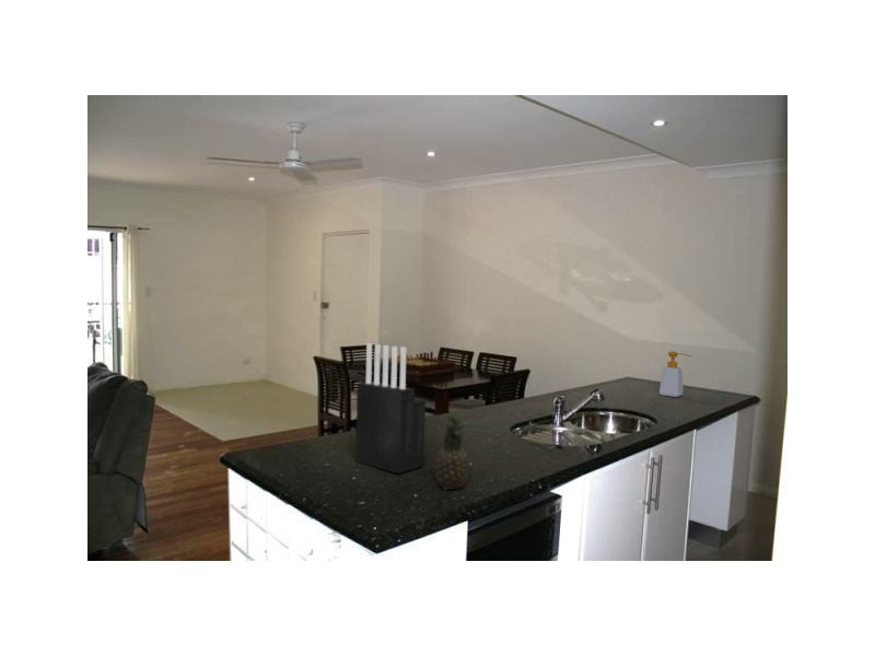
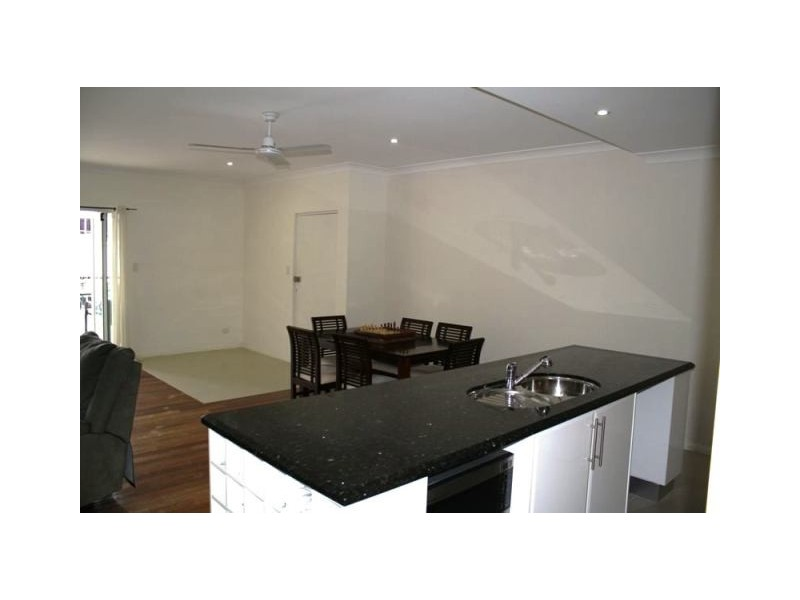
- fruit (452, 449)
- soap bottle (676, 373)
- knife block (393, 403)
